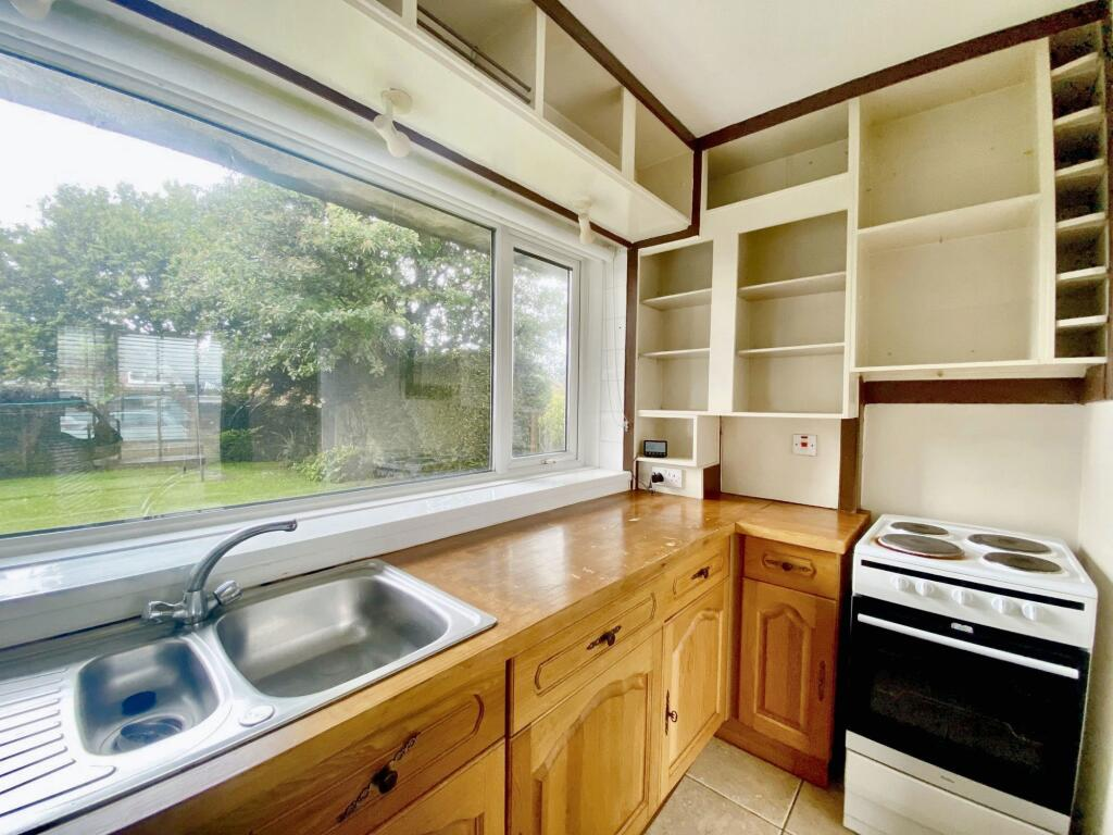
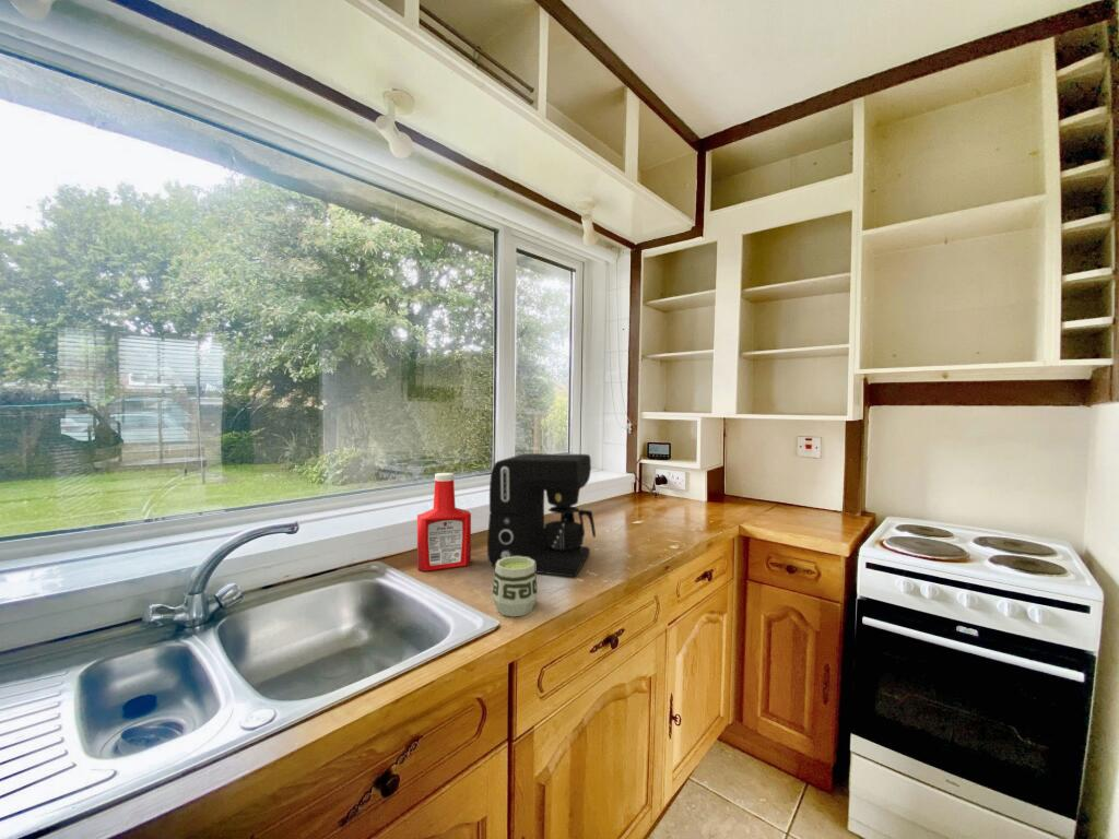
+ cup (515, 586)
+ coffee maker (547, 509)
+ soap bottle (444, 519)
